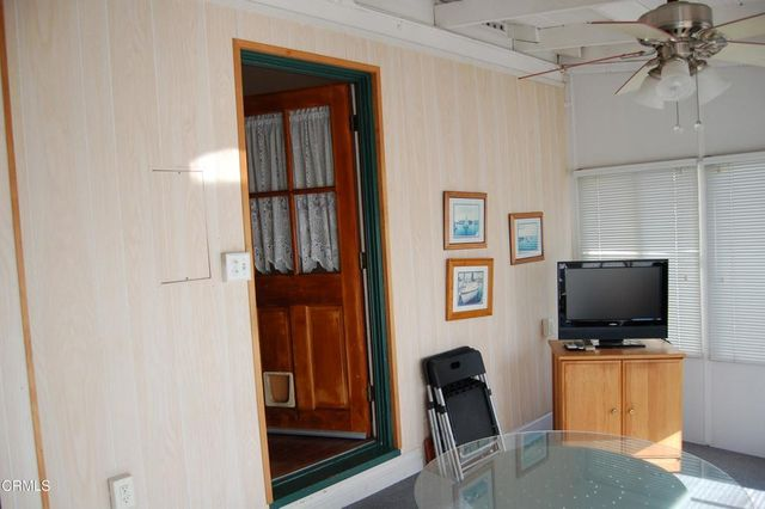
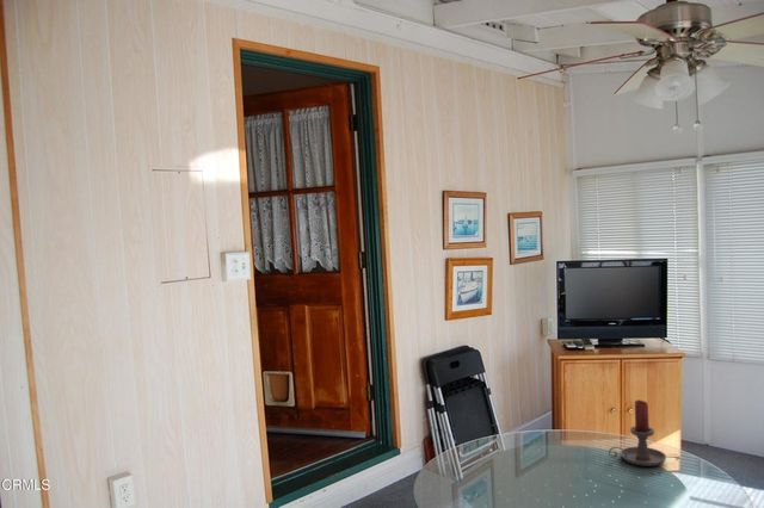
+ candle holder (635, 430)
